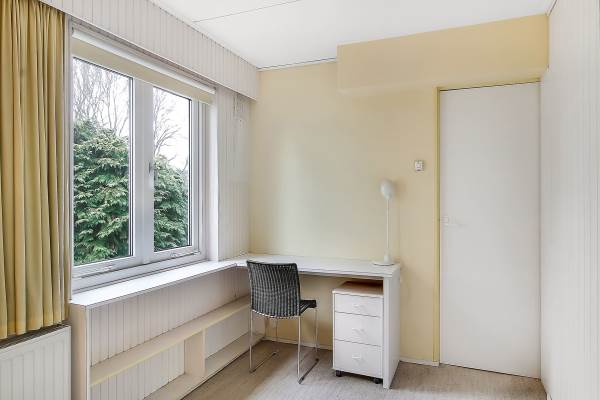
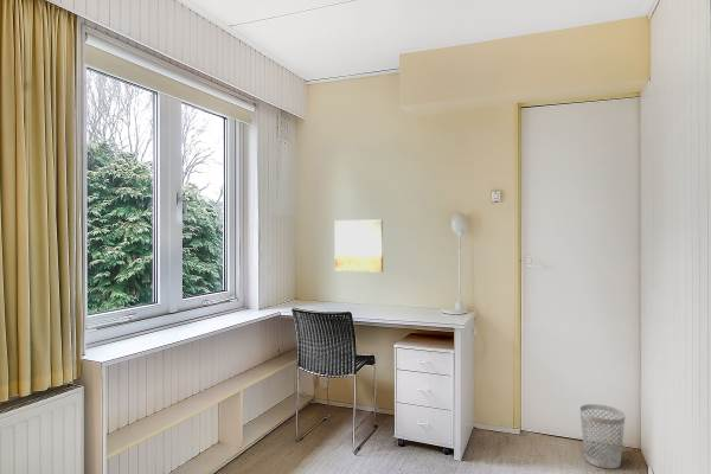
+ wastebasket (602, 436)
+ wall art (358, 245)
